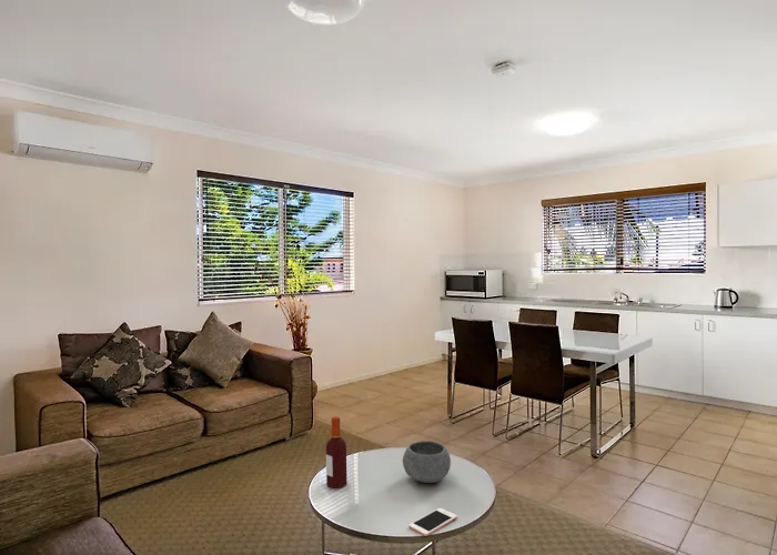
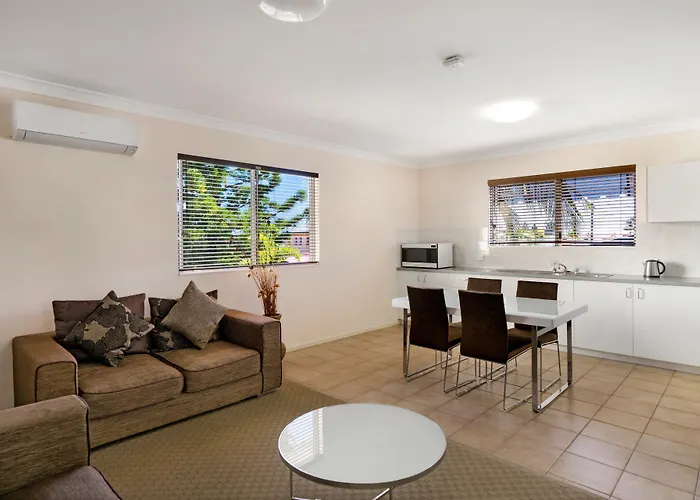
- bowl (426, 463)
- cell phone (433, 521)
- bottle (335, 451)
